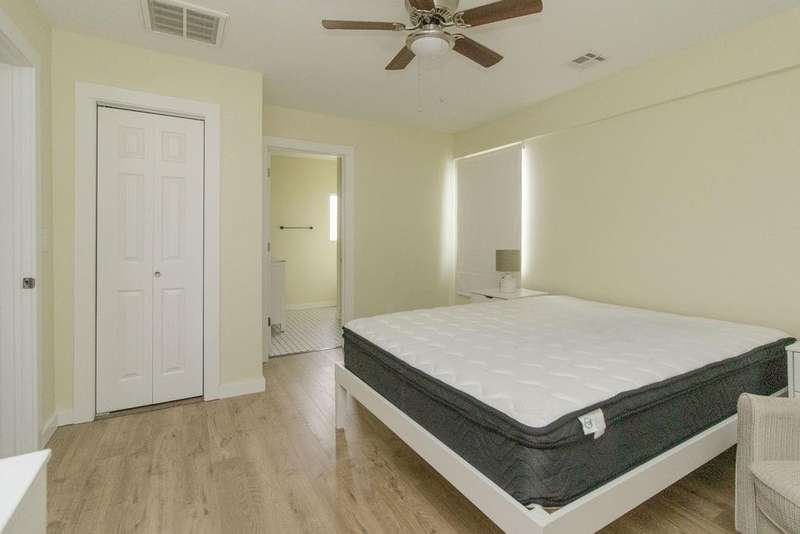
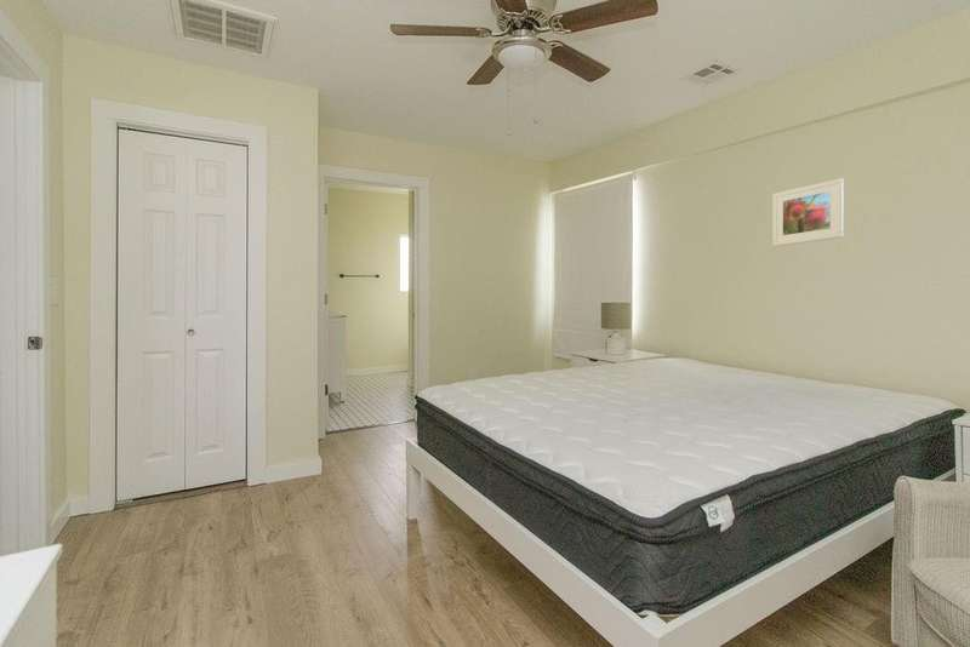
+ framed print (805, 213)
